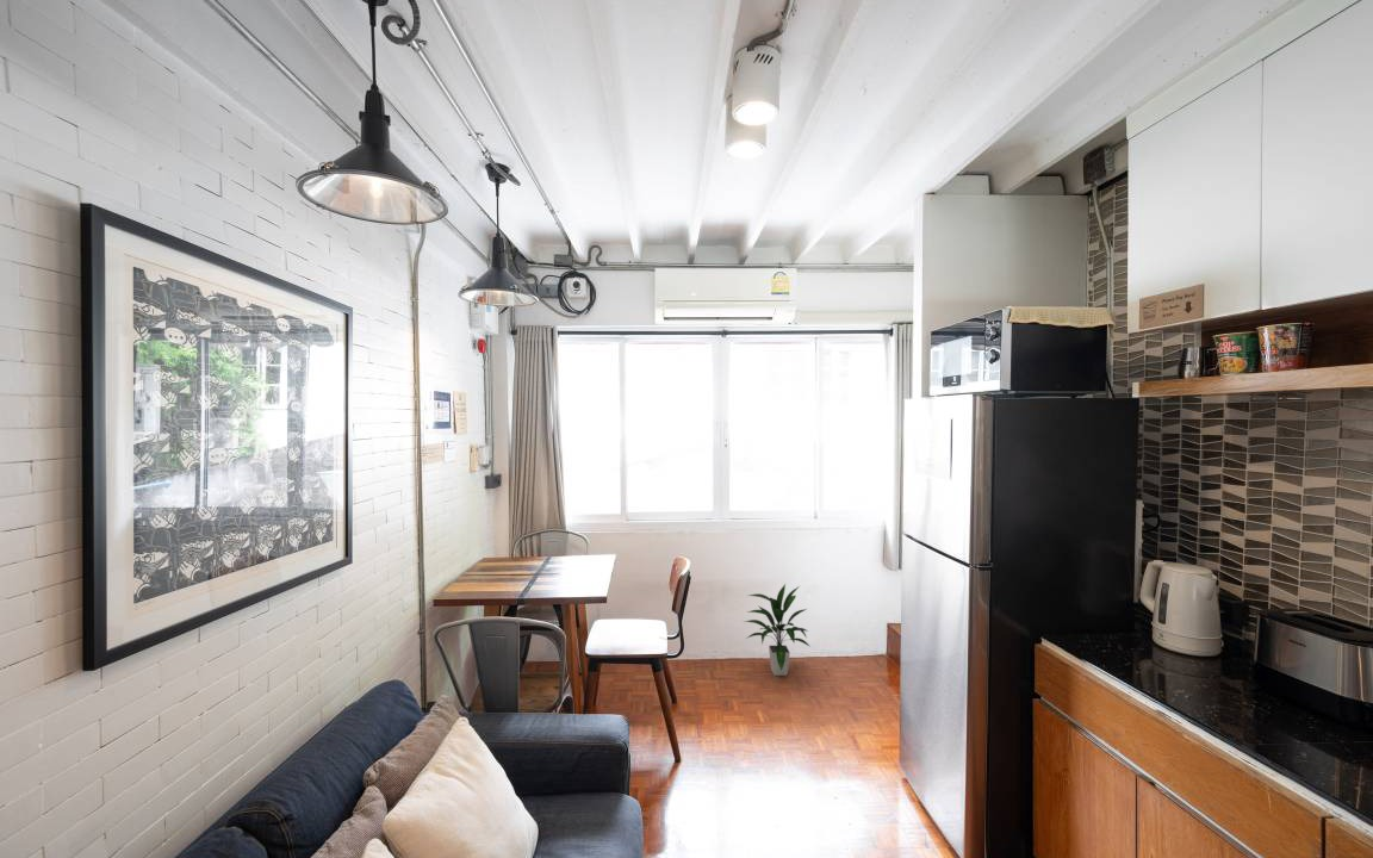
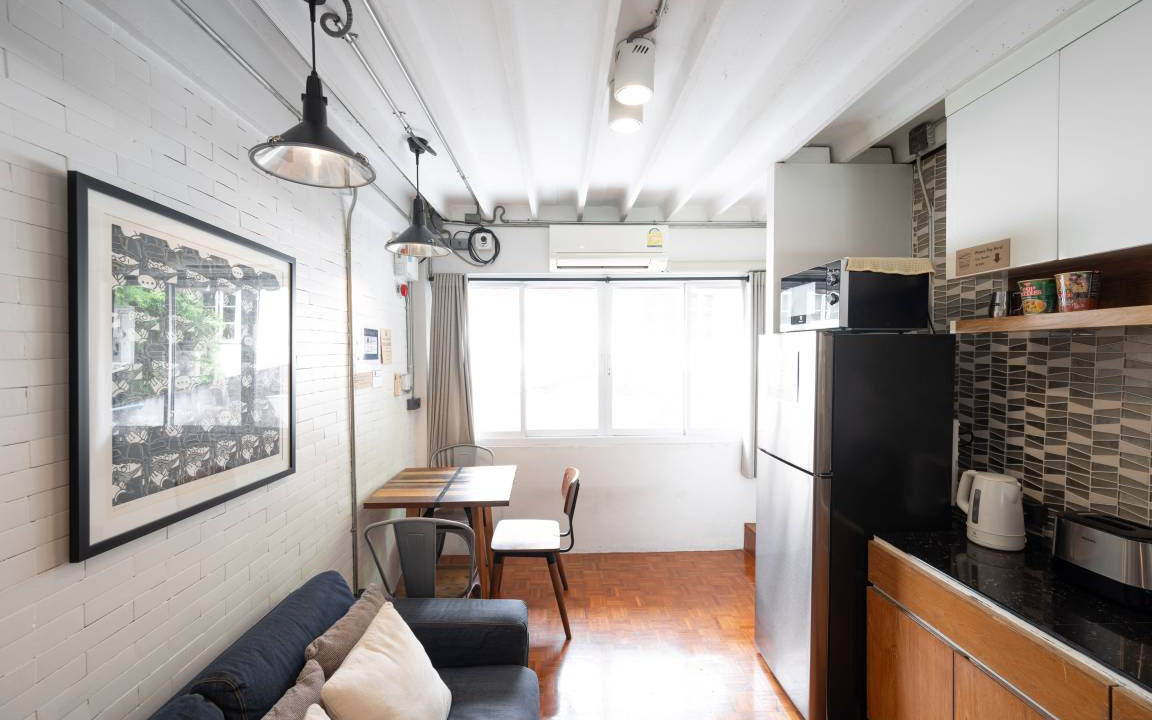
- indoor plant (777, 629)
